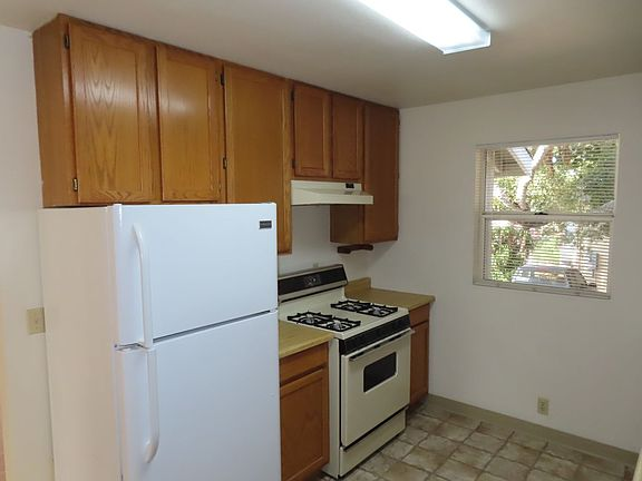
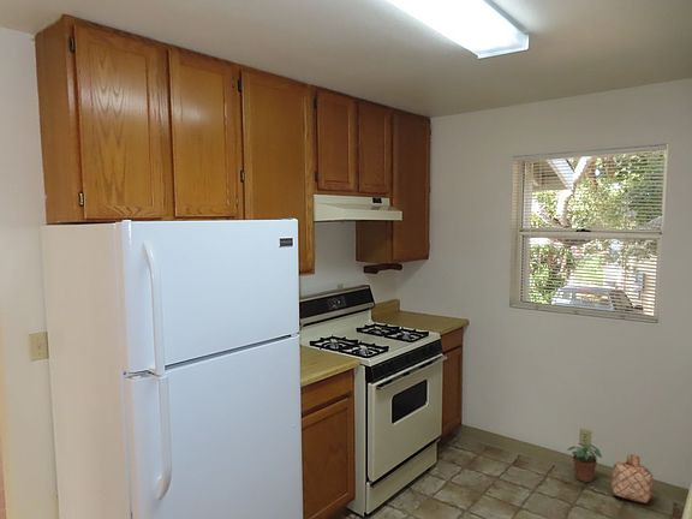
+ basket (631, 477)
+ potted plant (584, 463)
